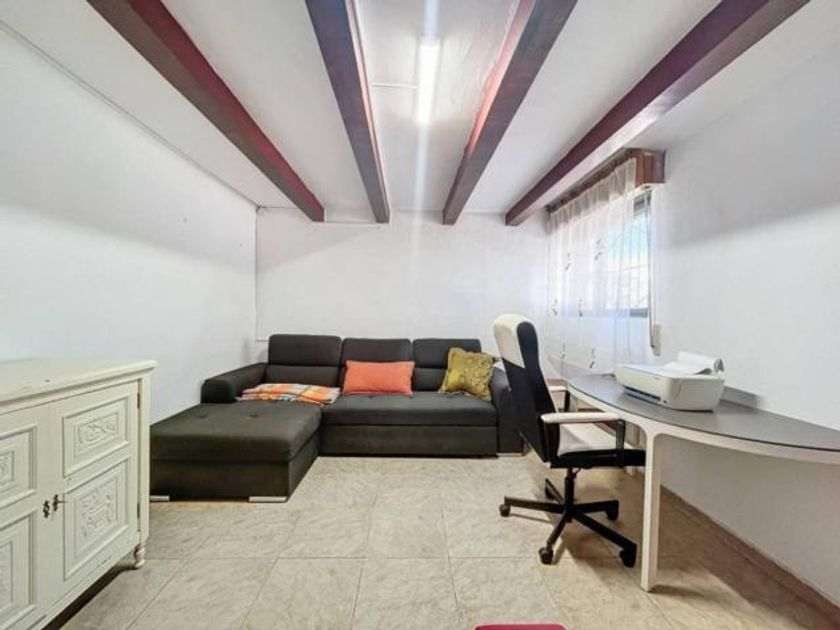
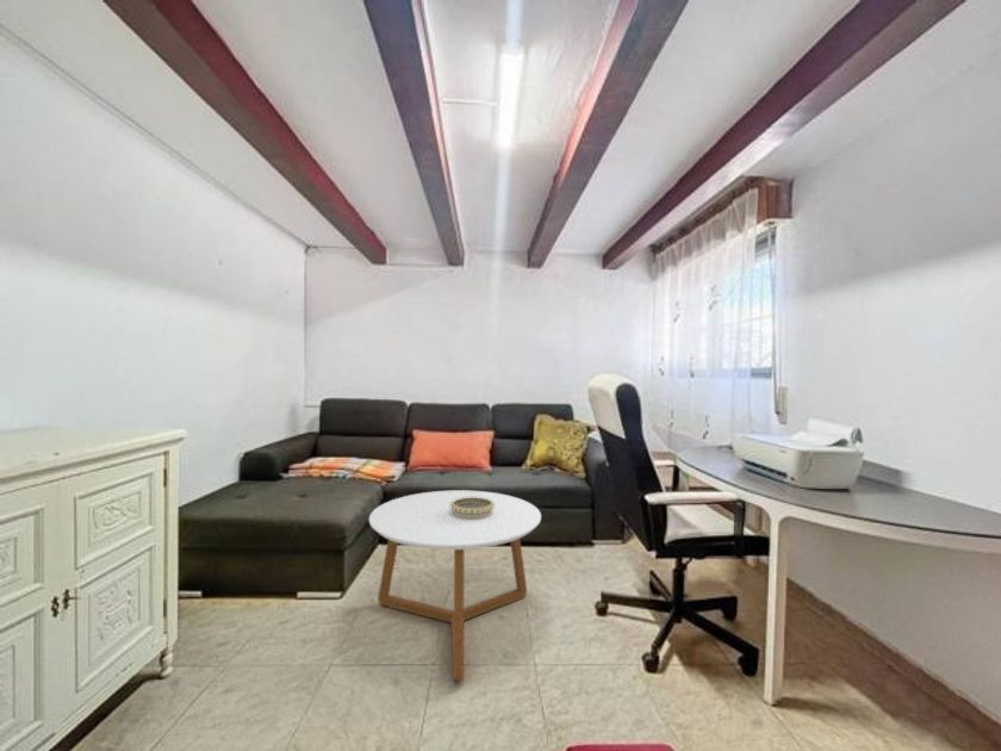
+ decorative bowl (472, 507)
+ coffee table (459, 566)
